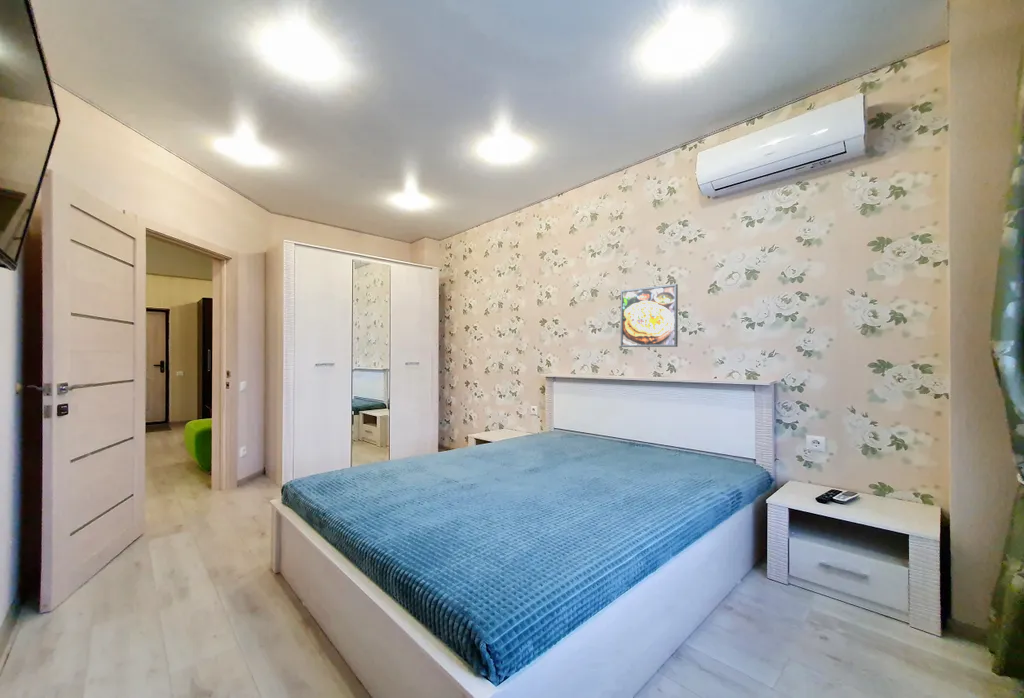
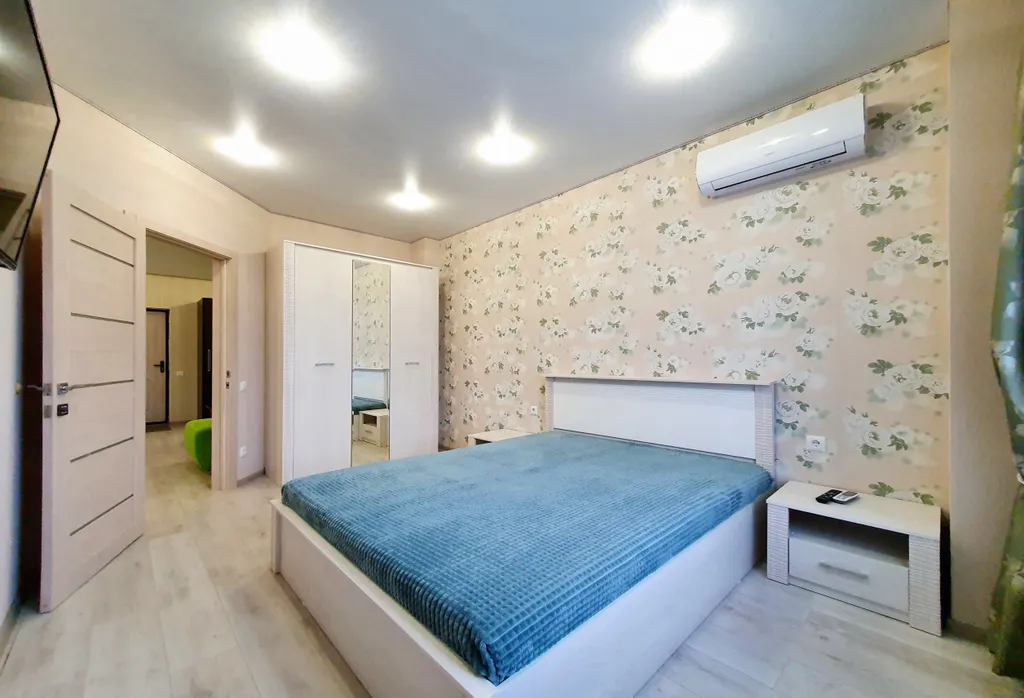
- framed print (647, 317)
